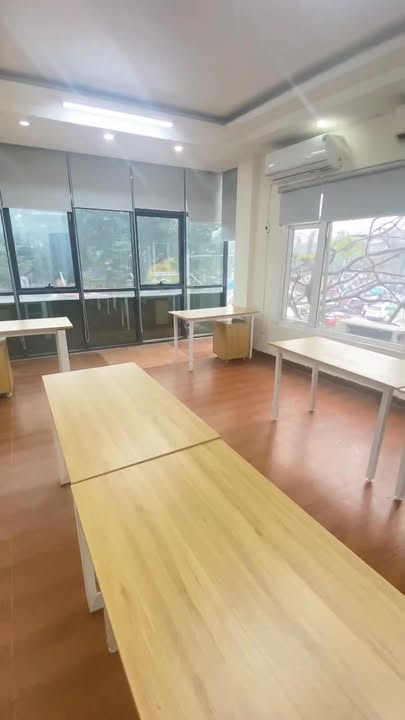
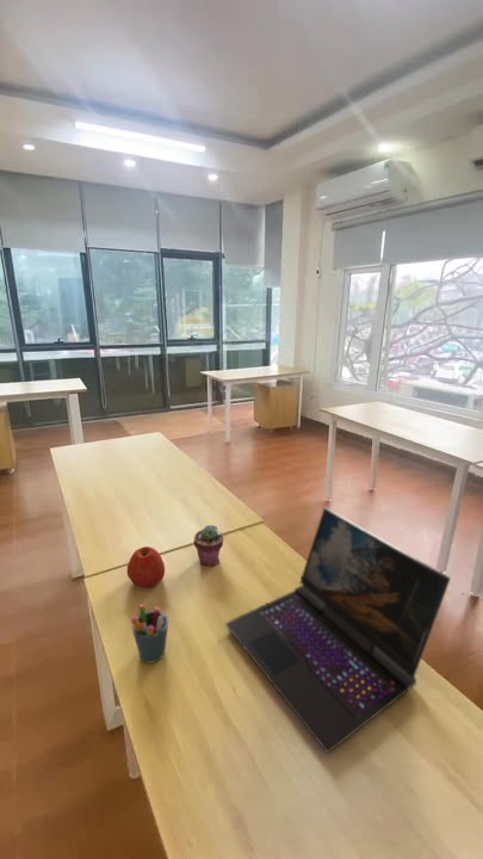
+ laptop (326, 605)
+ pen holder (150, 630)
+ potted succulent (209, 543)
+ apple (145, 564)
